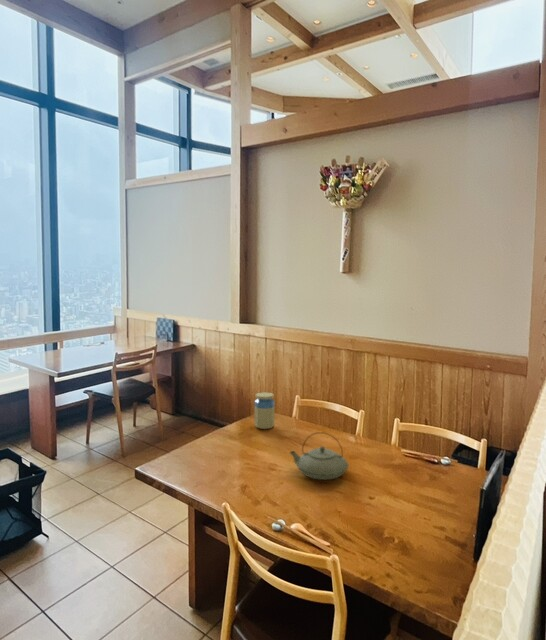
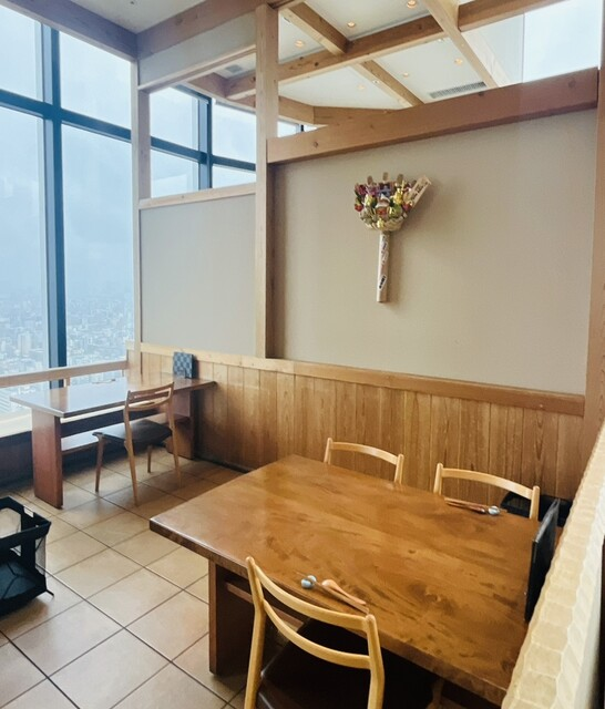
- teapot (318, 452)
- jar (264, 410)
